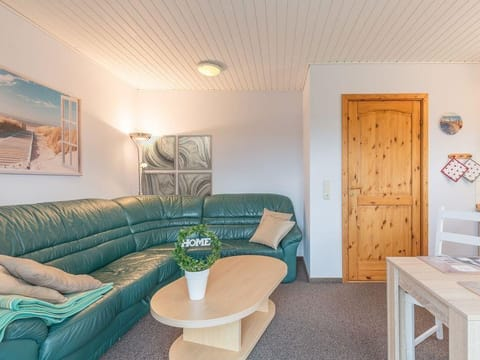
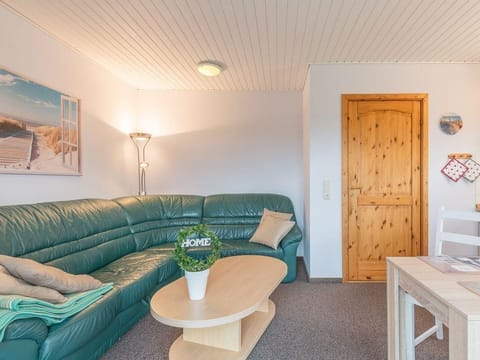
- wall art (175, 172)
